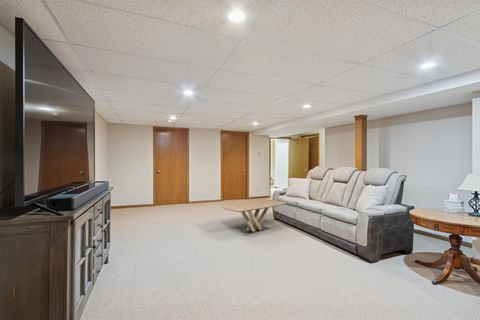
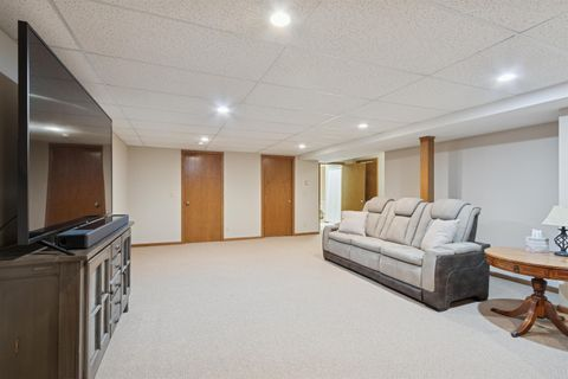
- coffee table (255, 216)
